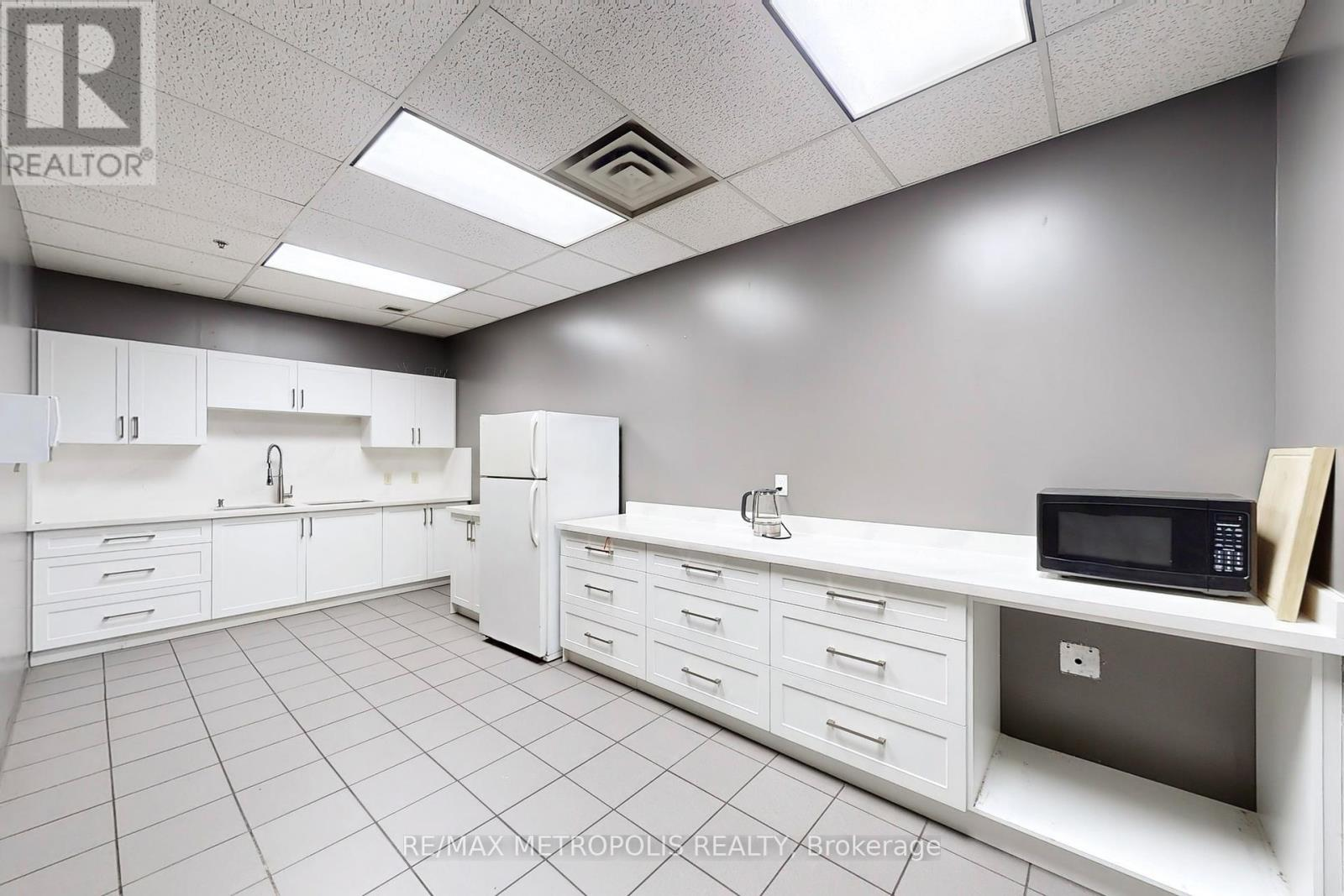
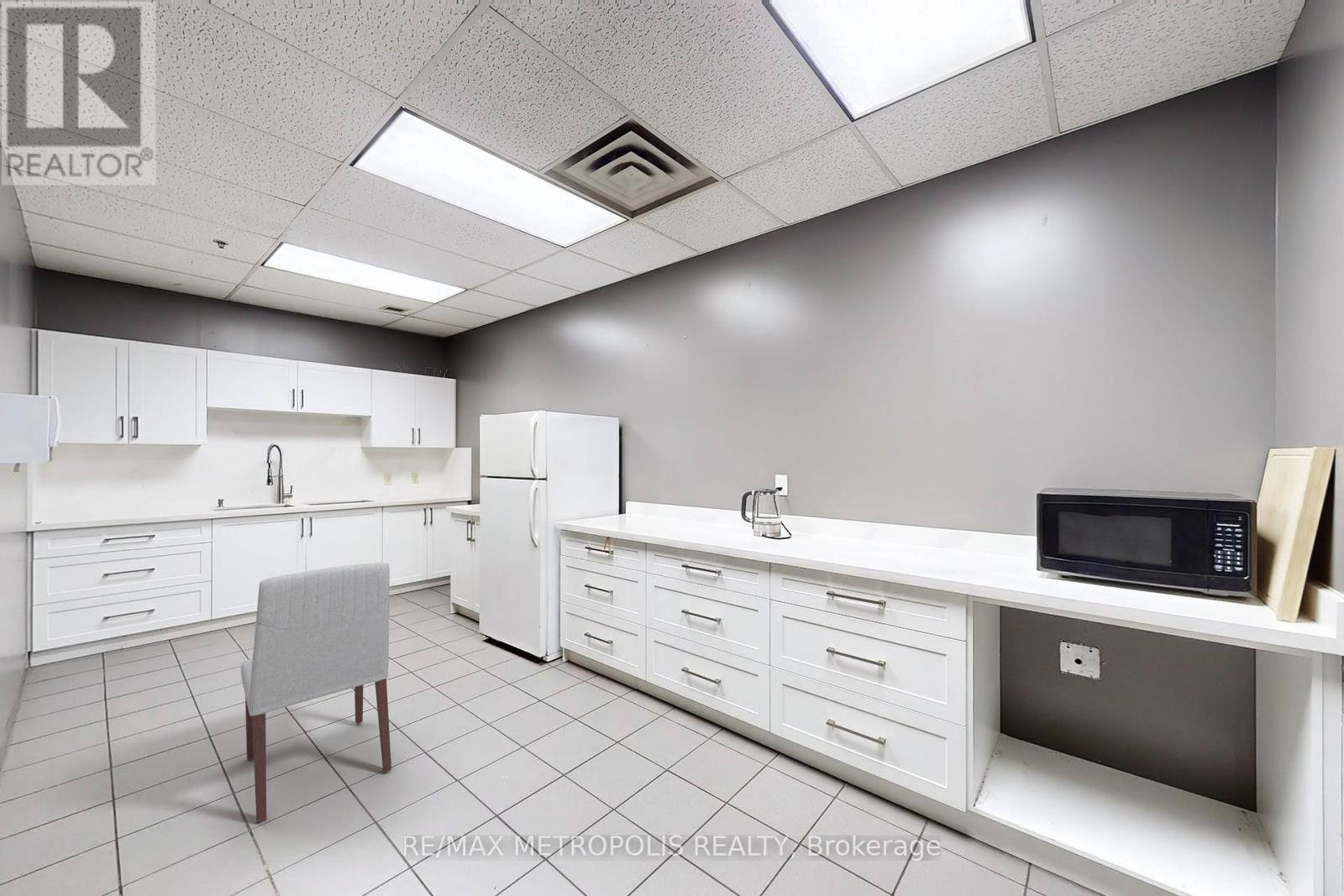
+ chair (318, 661)
